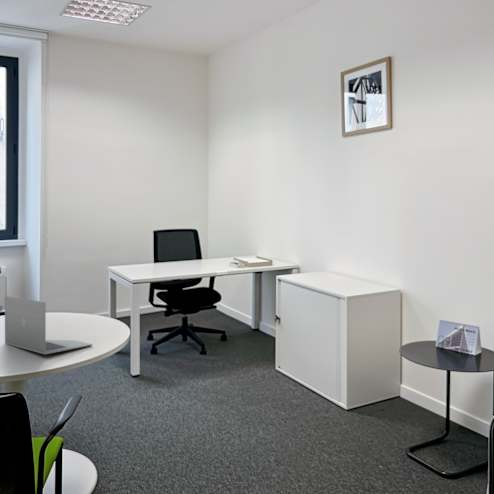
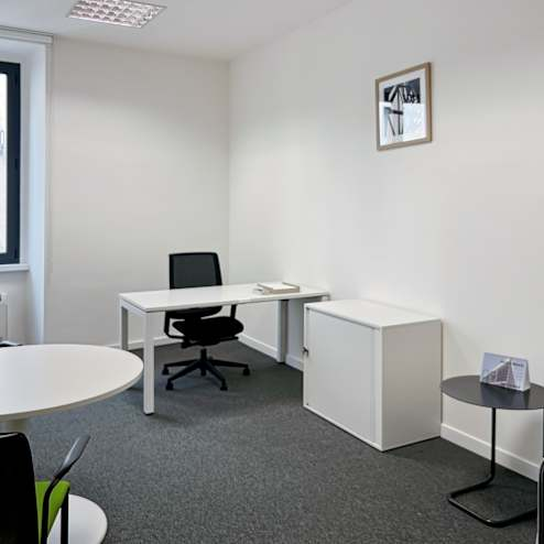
- laptop (45, 320)
